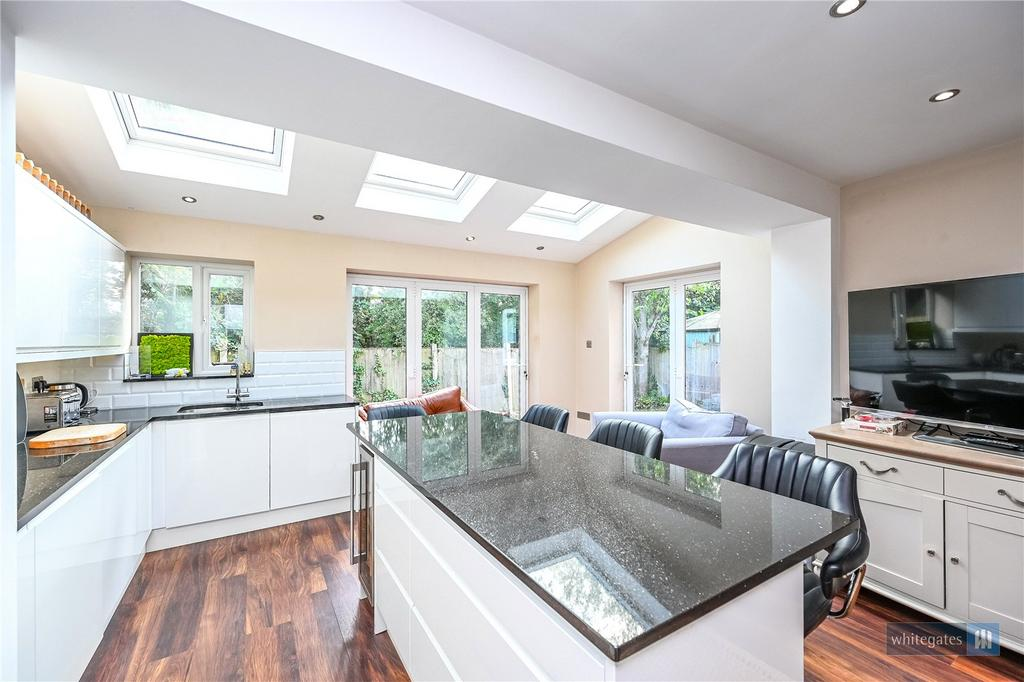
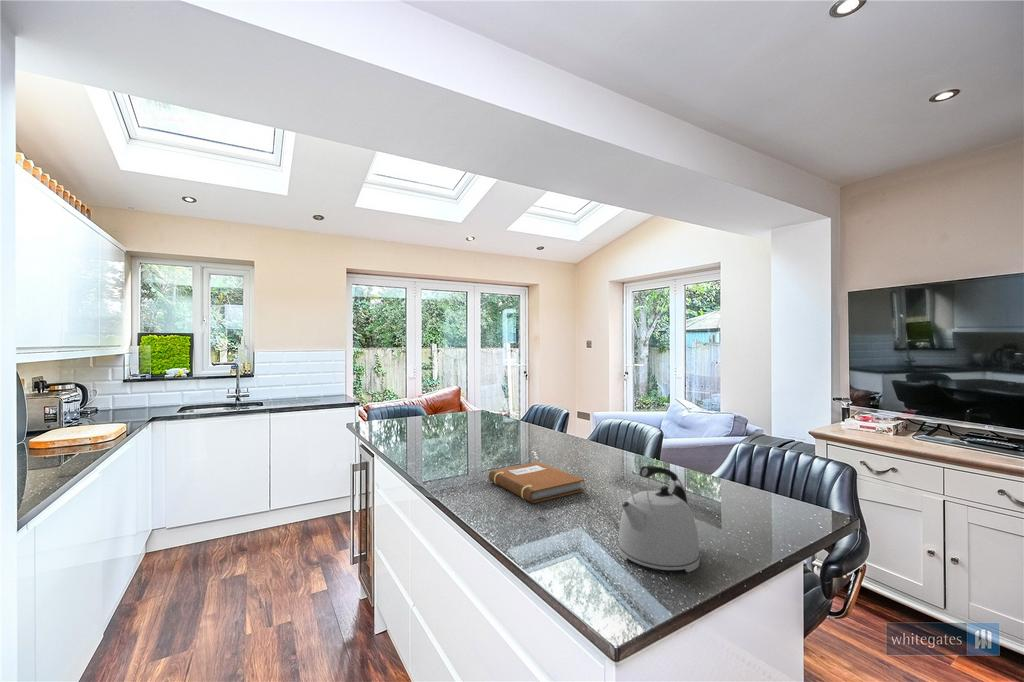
+ kettle (656, 509)
+ notebook (533, 480)
